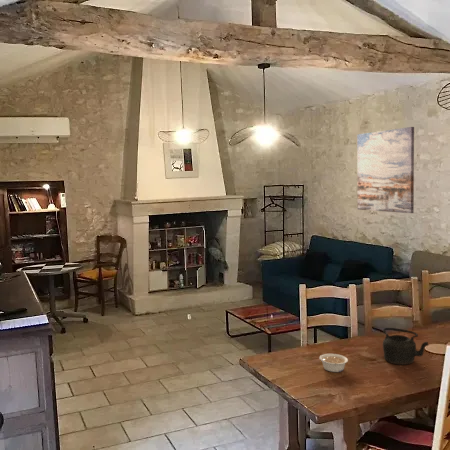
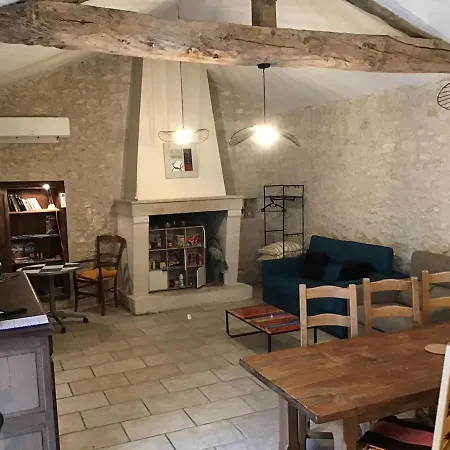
- wall art (383, 171)
- teapot (402, 347)
- legume (334, 362)
